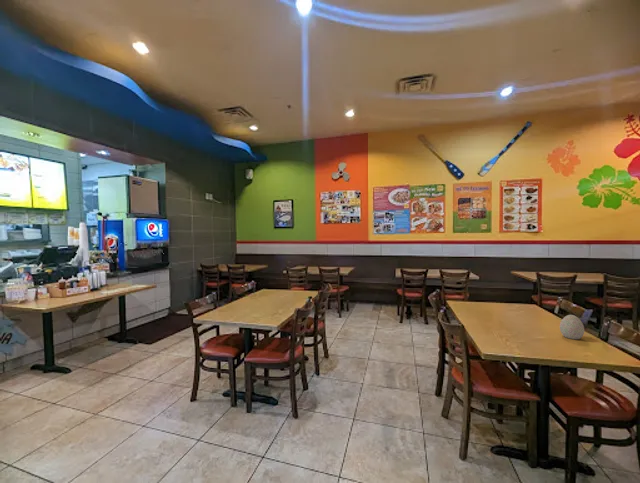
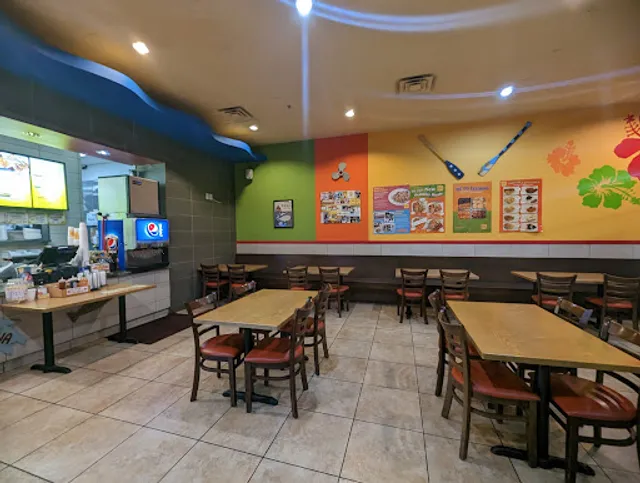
- decorative egg (571, 326)
